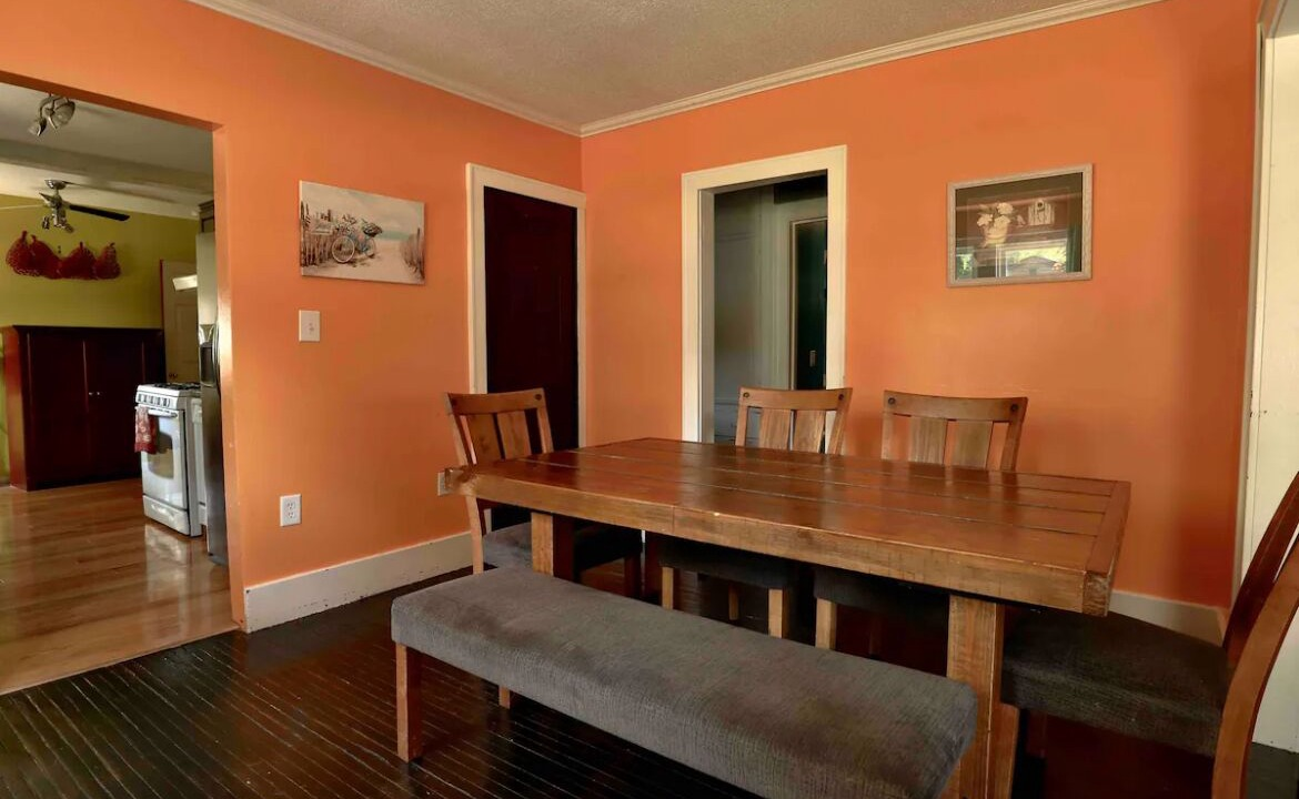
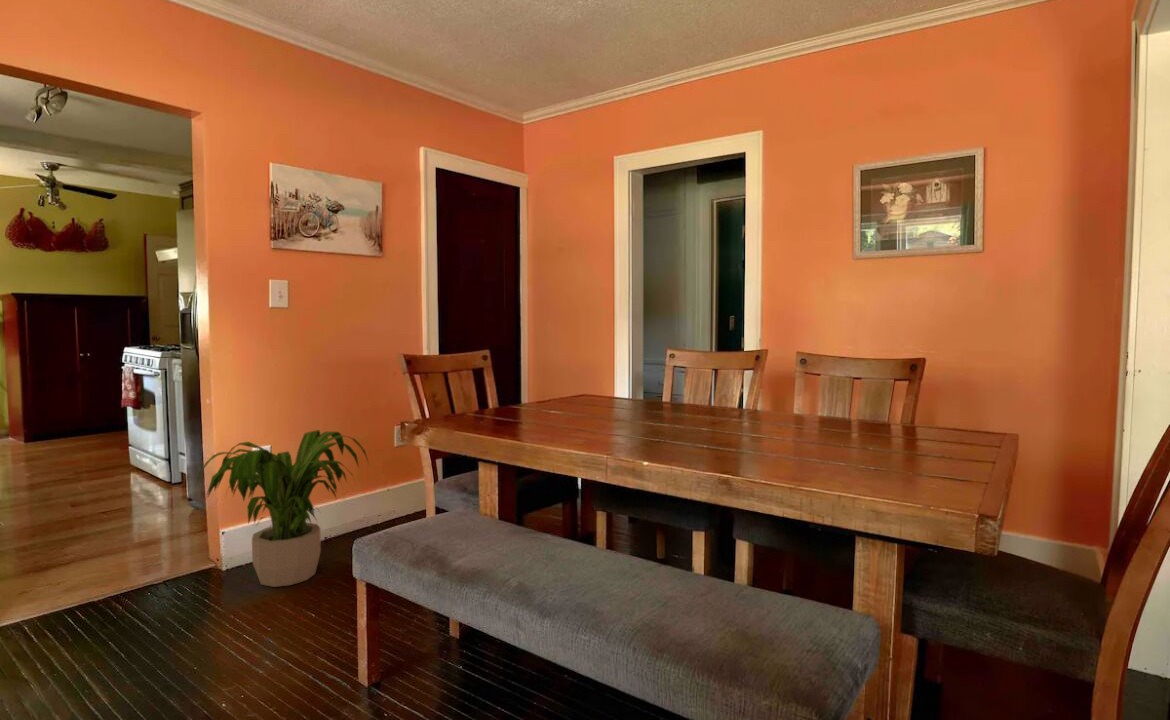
+ potted plant (293, 506)
